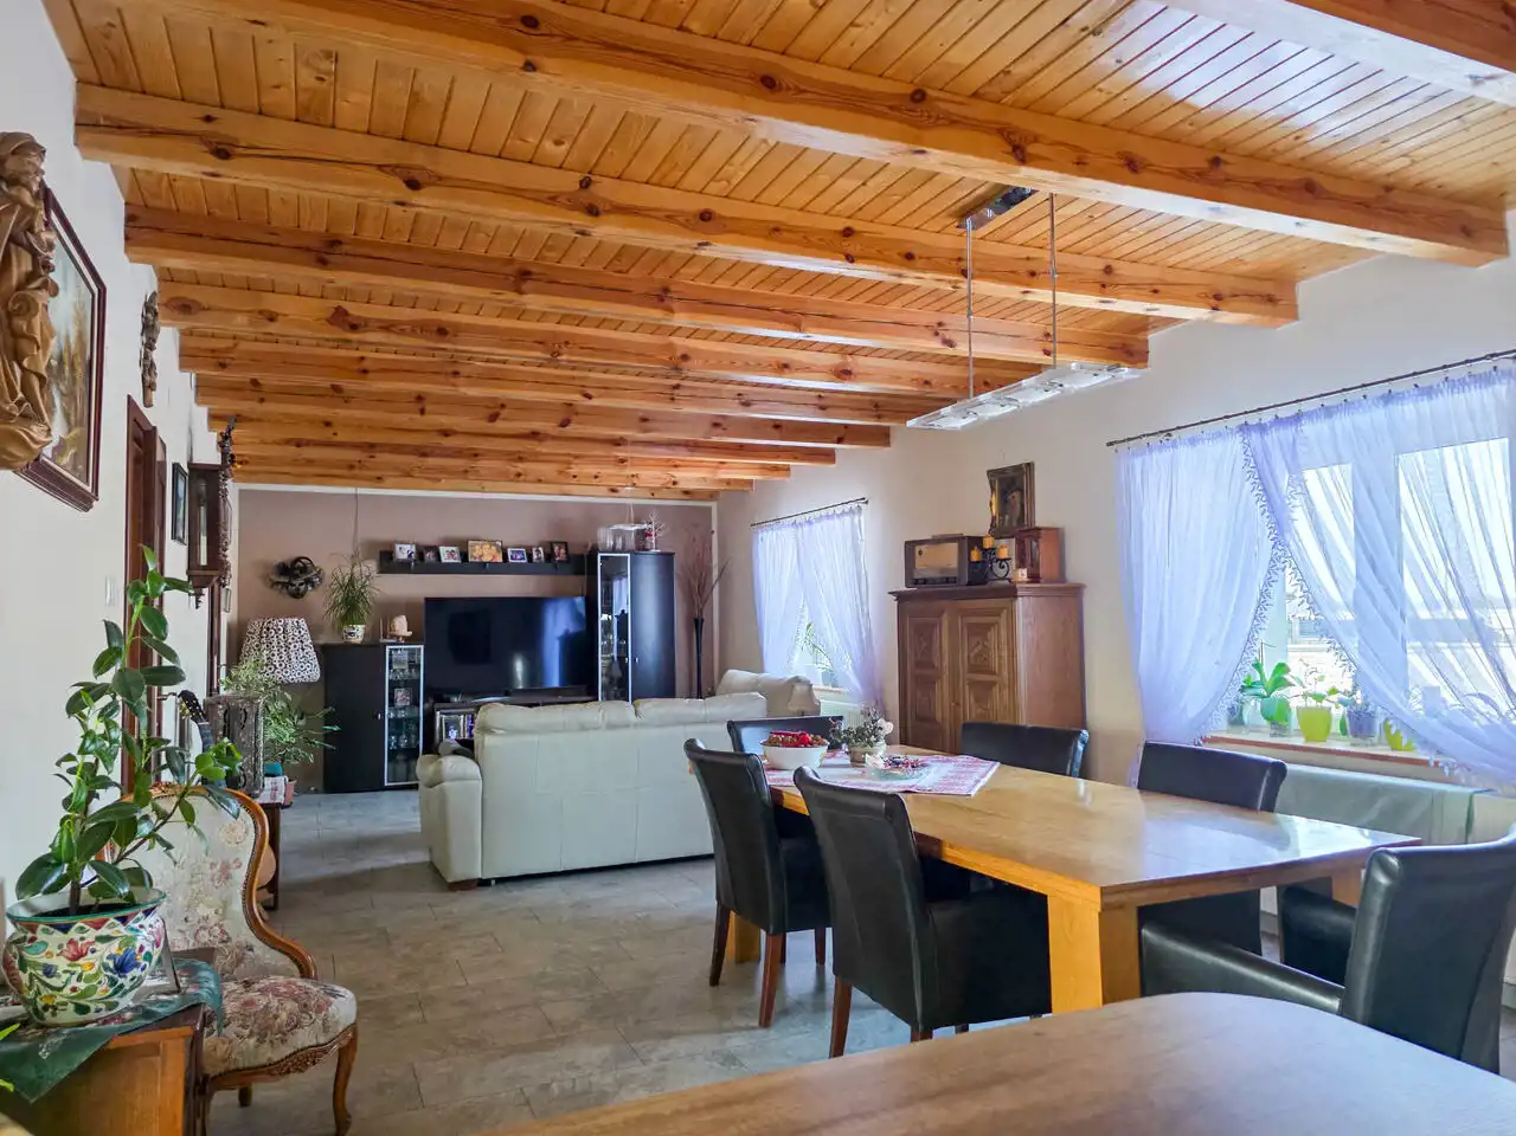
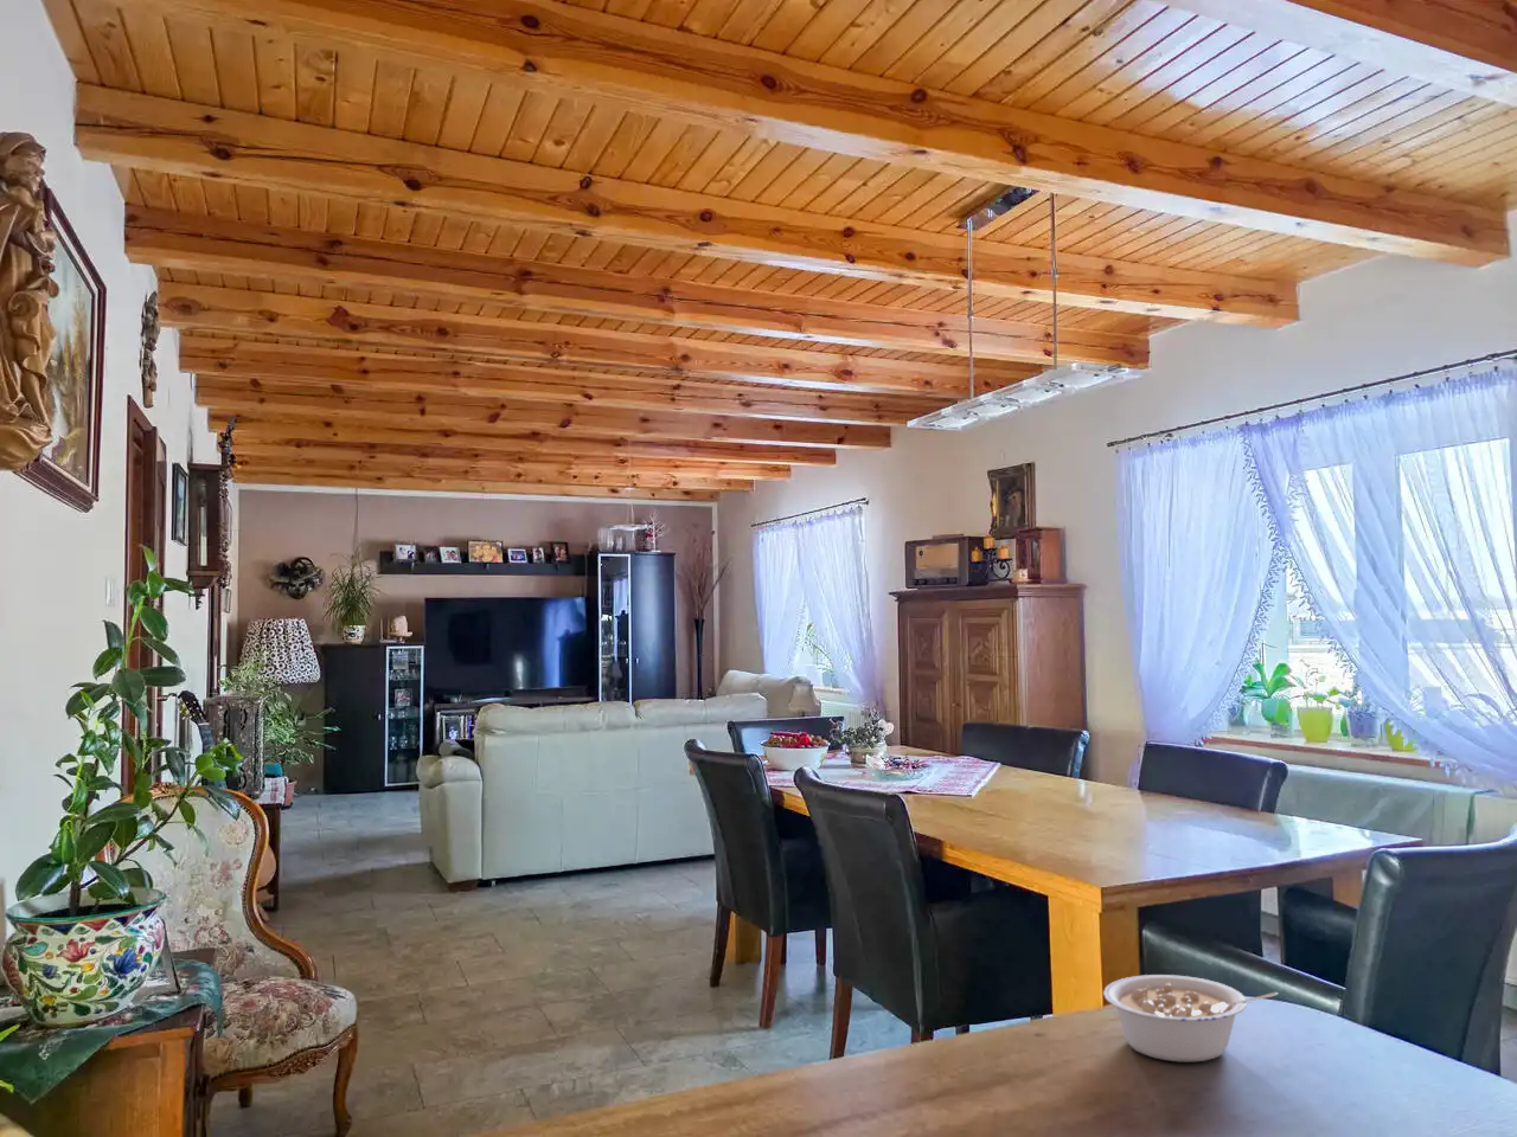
+ legume (1179, 1014)
